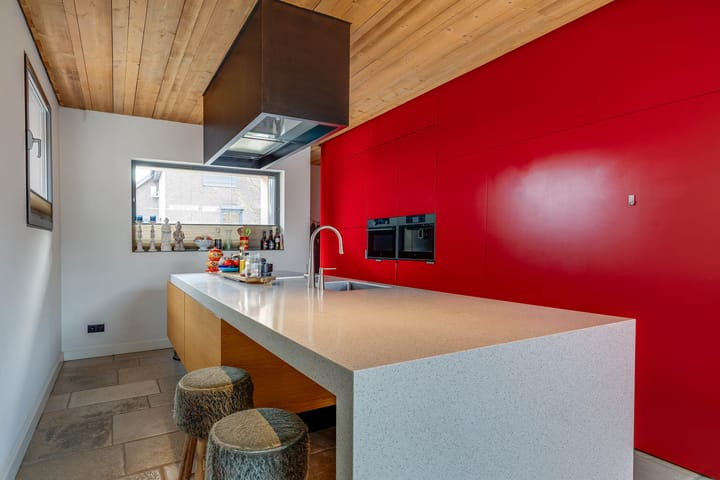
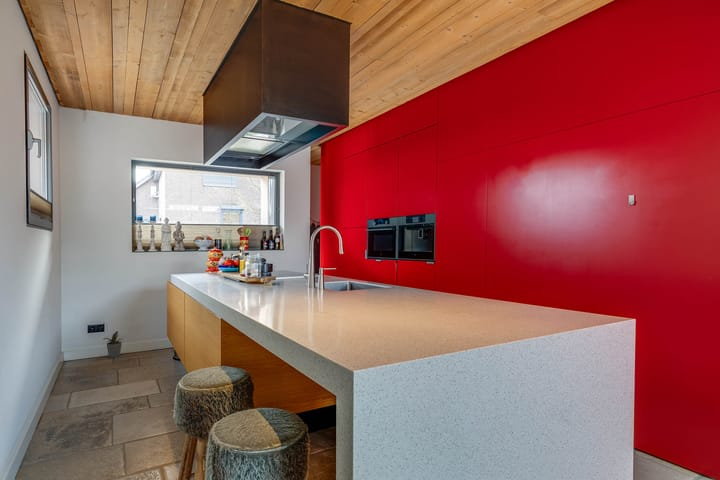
+ potted plant (113, 343)
